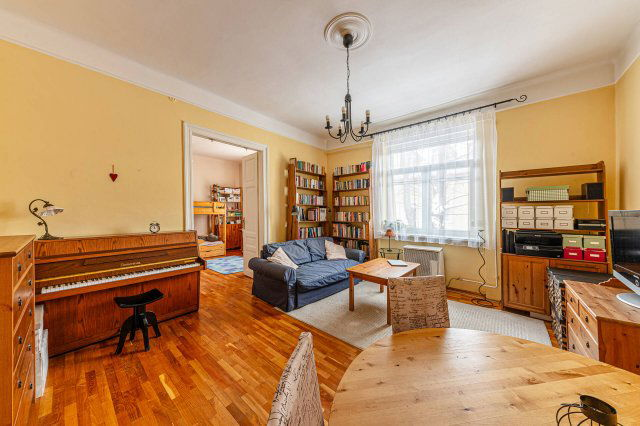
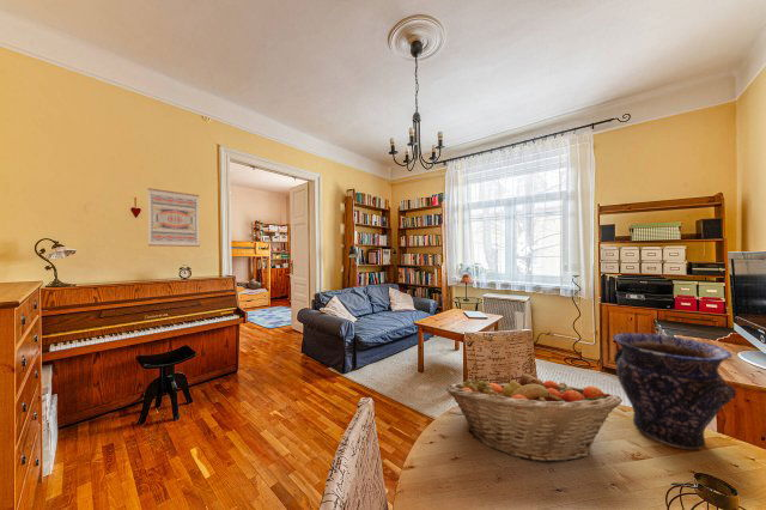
+ fruit basket (525, 403)
+ wall art (175, 219)
+ vase (665, 388)
